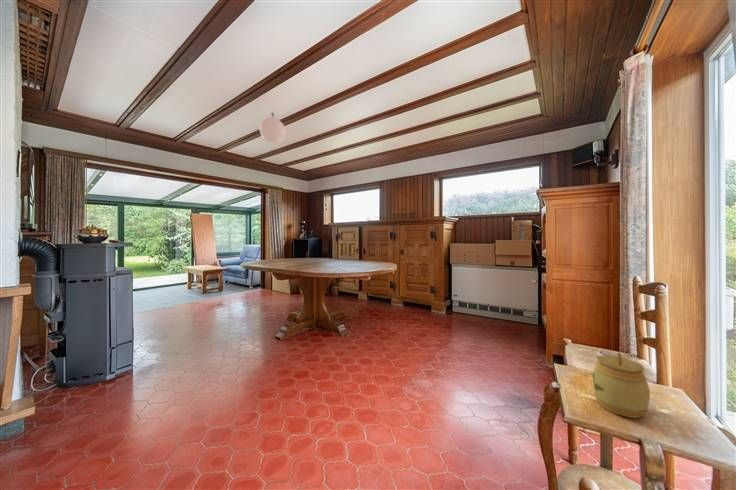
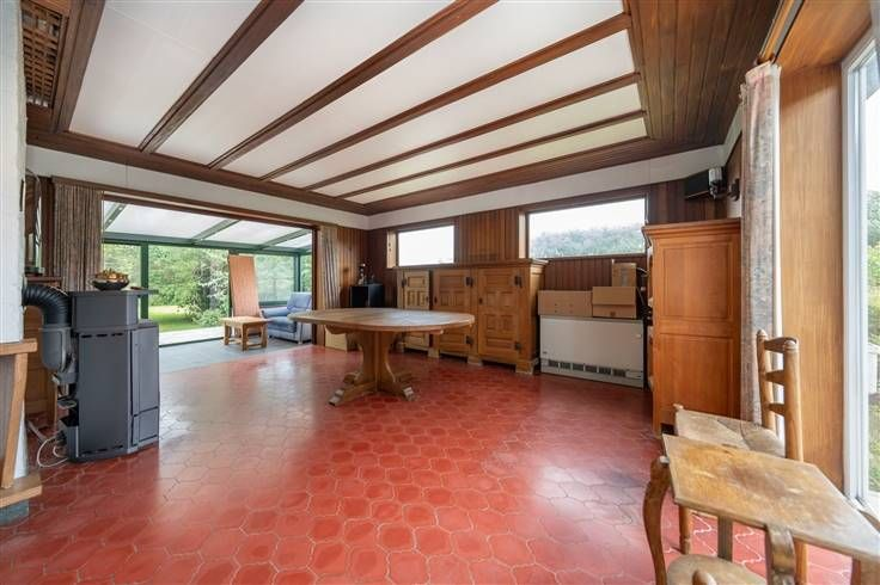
- pendant lamp (272, 127)
- jar (619, 379)
